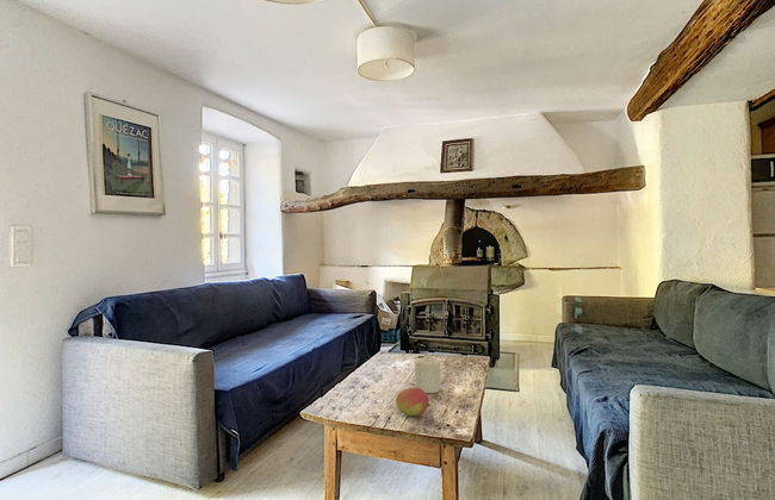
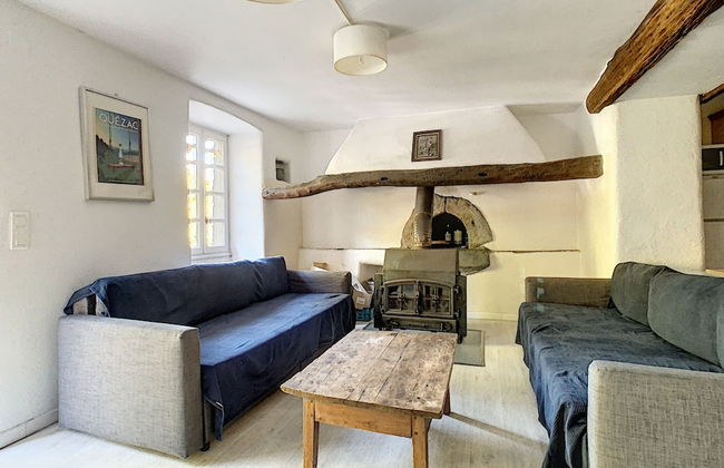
- fruit (413, 401)
- candle (427, 371)
